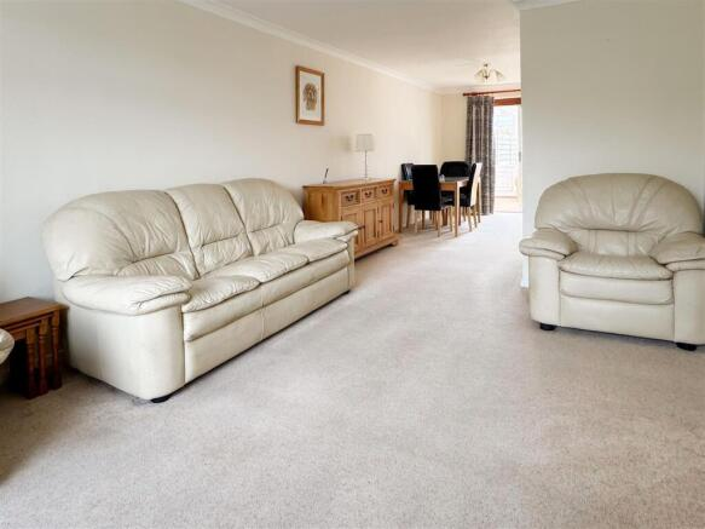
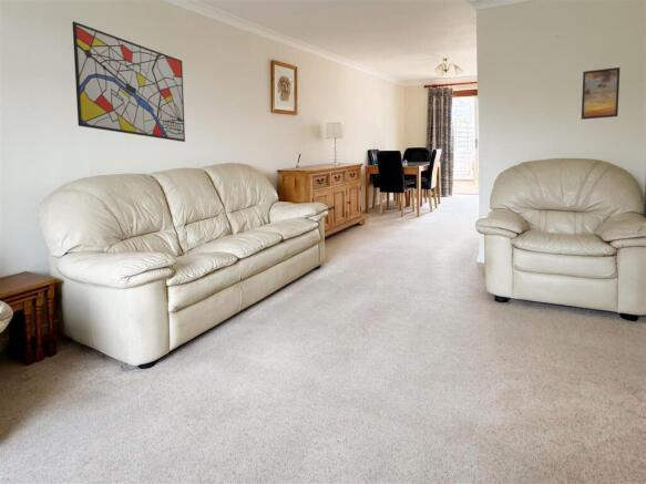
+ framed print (599, 93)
+ wall art (135, 89)
